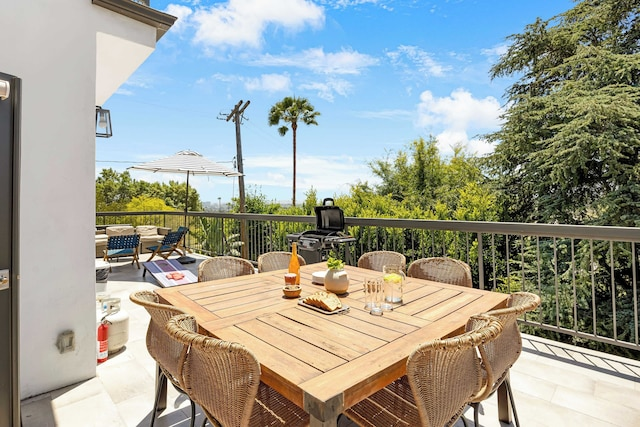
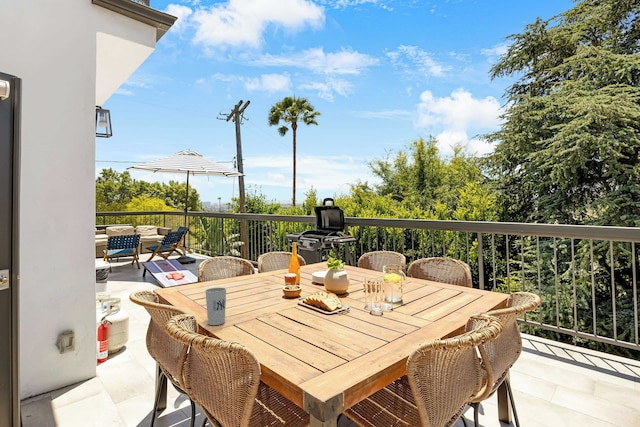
+ cup (216, 306)
